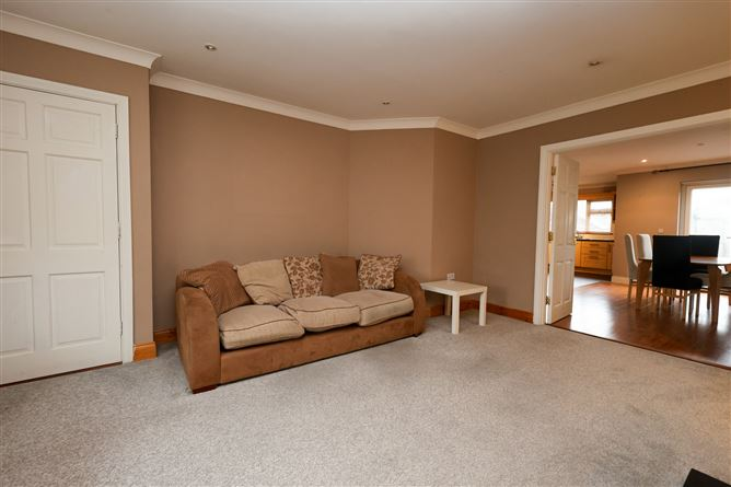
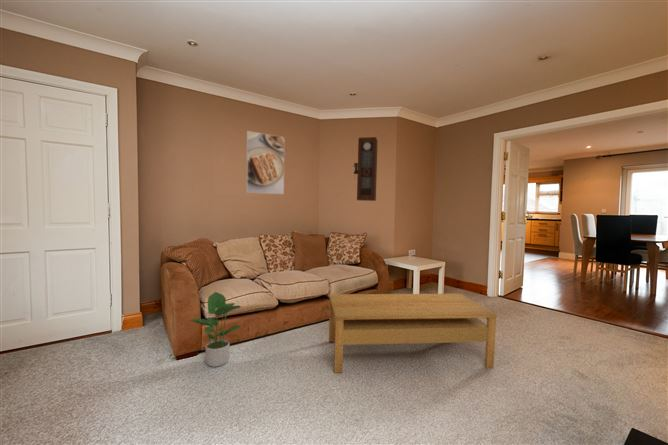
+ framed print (265, 164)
+ pendulum clock (364, 169)
+ potted plant (215, 330)
+ coffee table (405, 328)
